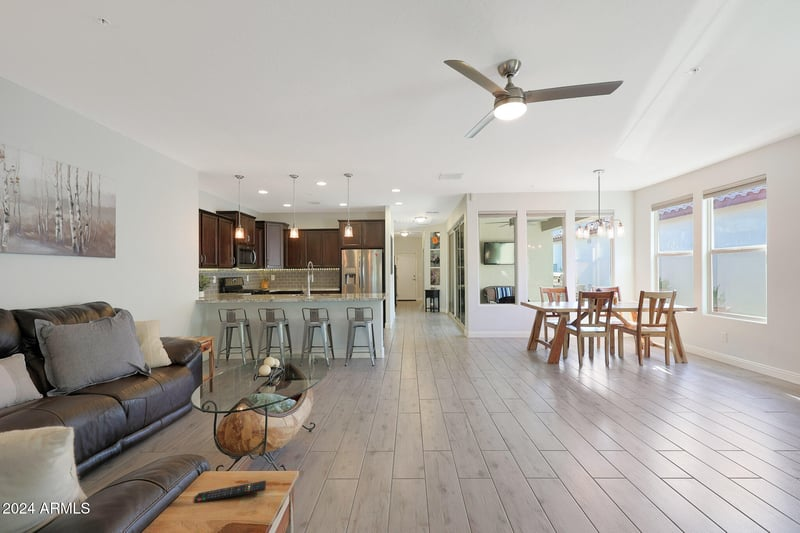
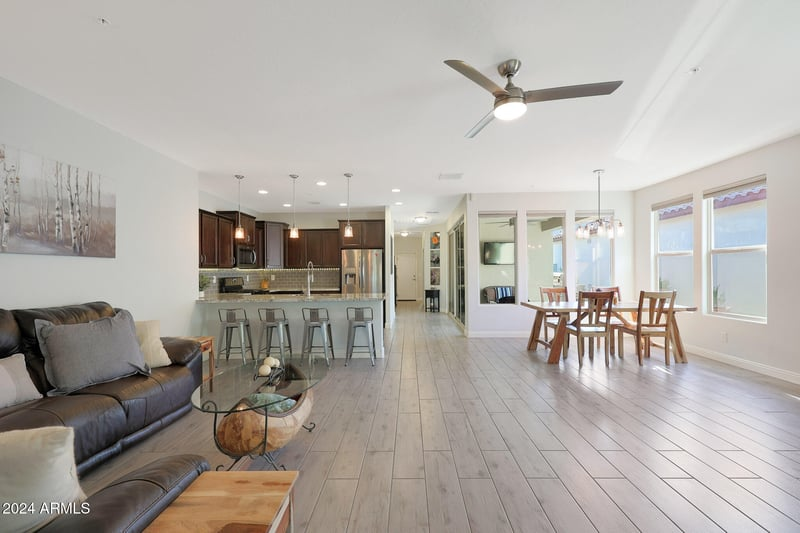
- remote control (231, 492)
